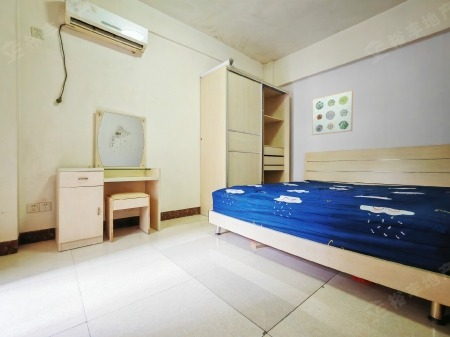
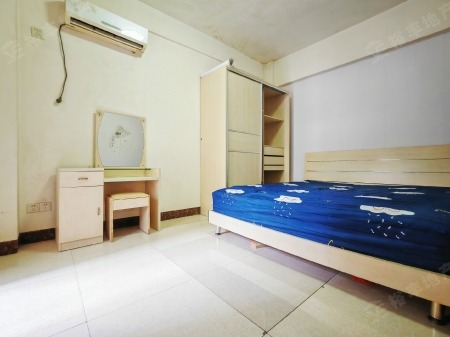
- wall art (331, 114)
